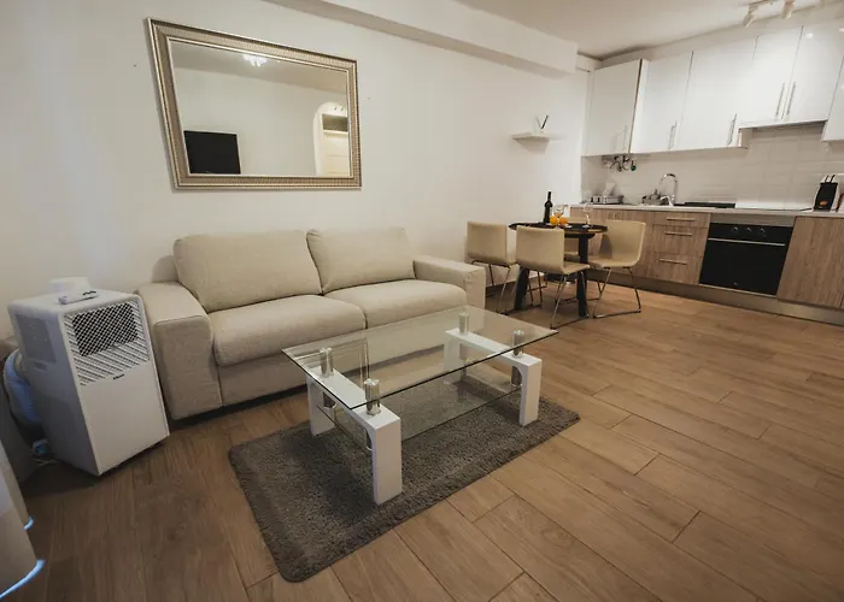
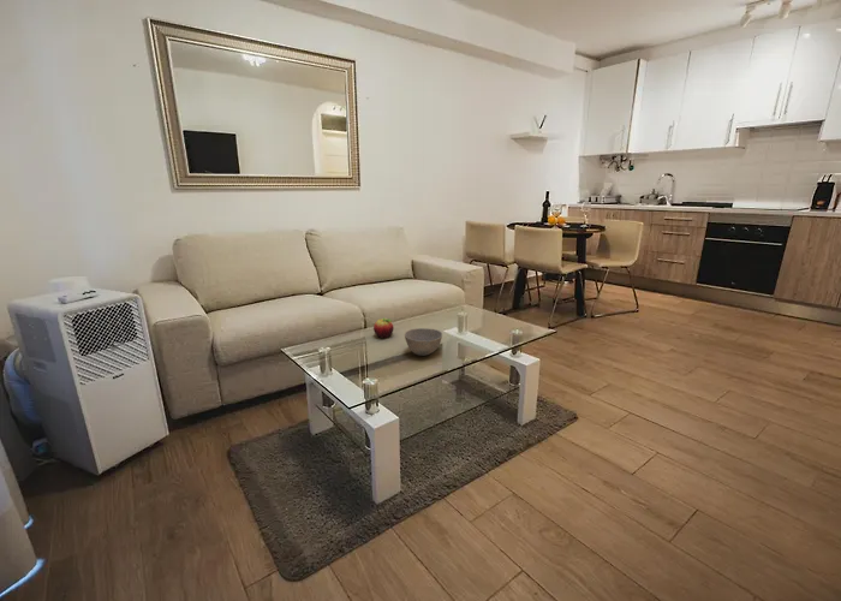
+ bowl (423, 343)
+ fruit (383, 327)
